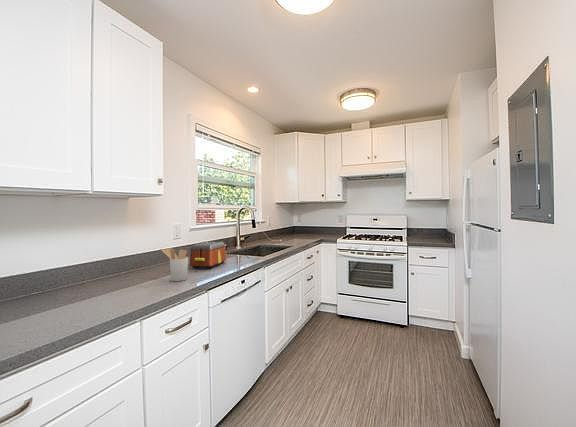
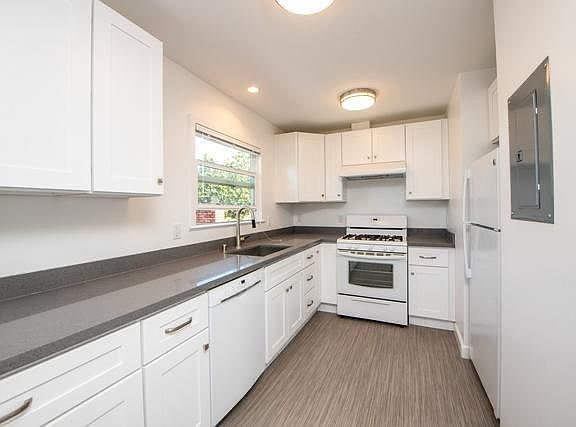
- toaster (208, 254)
- utensil holder (175, 263)
